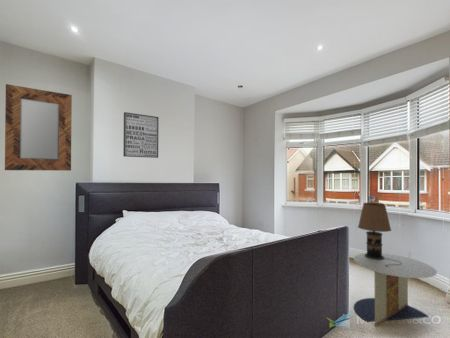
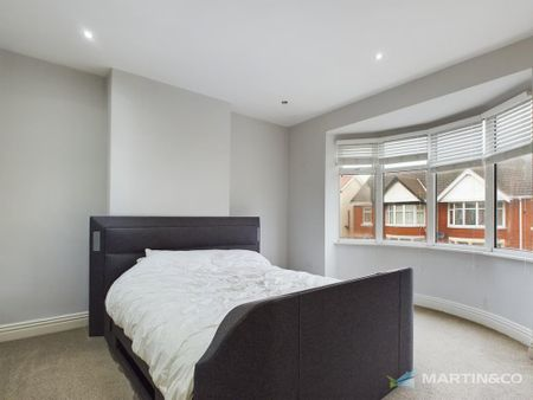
- table lamp (378, 231)
- wall art (141, 136)
- side table (392, 289)
- home mirror (40, 130)
